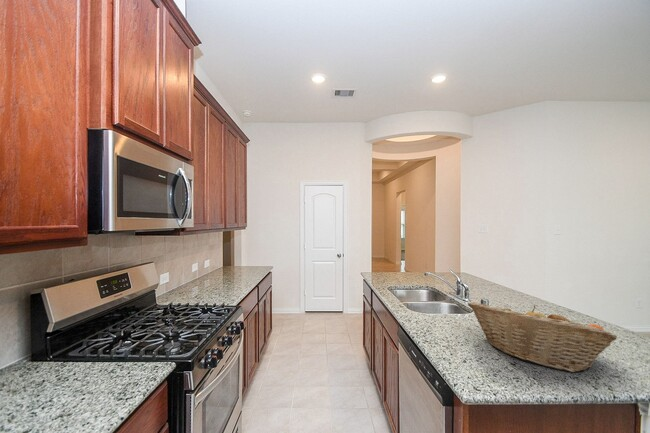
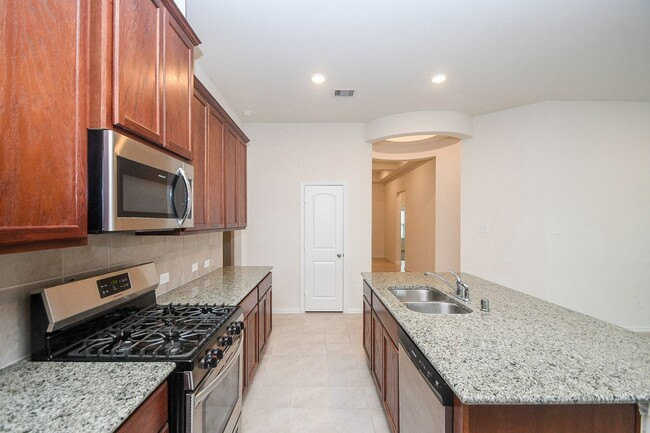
- fruit basket (532, 327)
